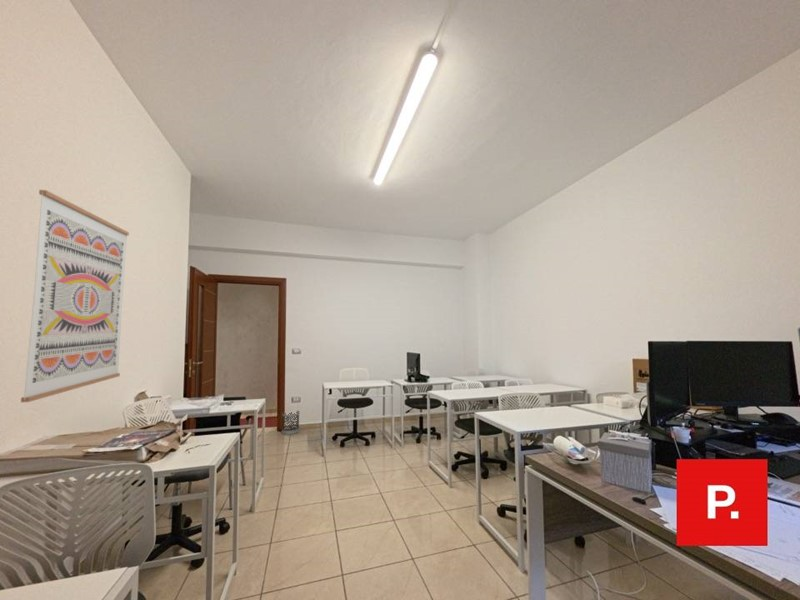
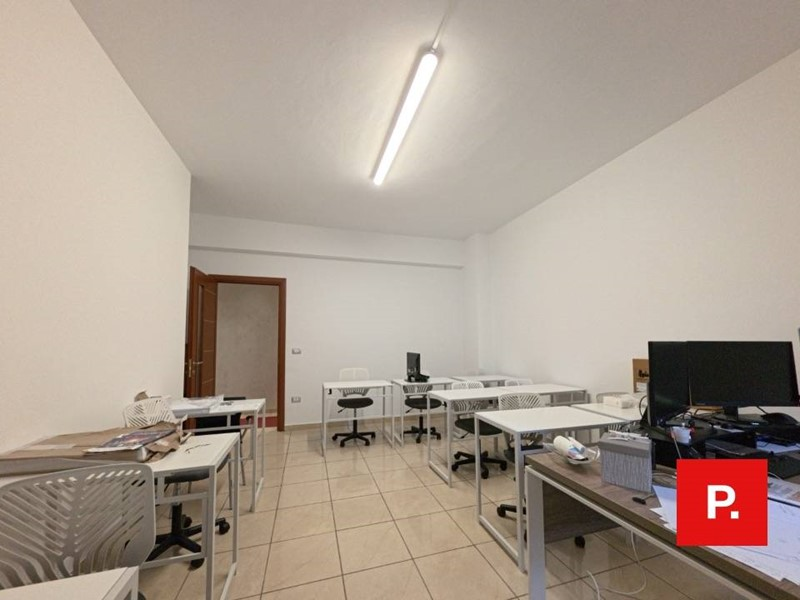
- wastebasket (290, 421)
- wall art (86, 299)
